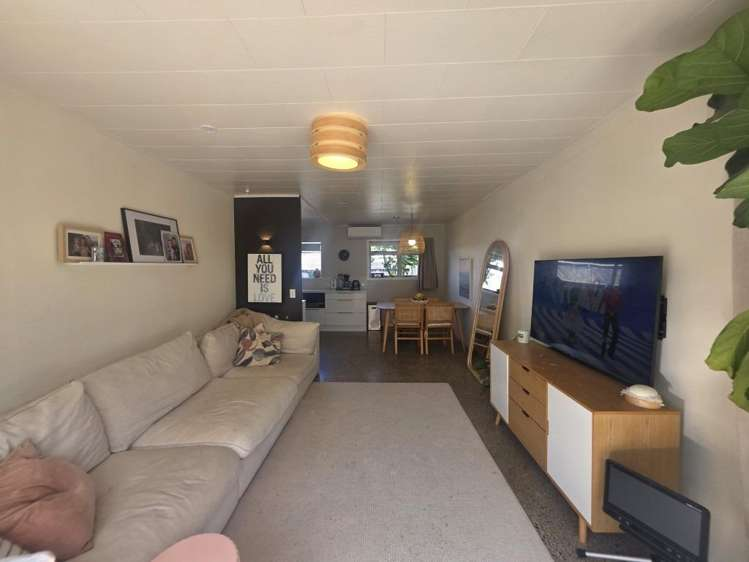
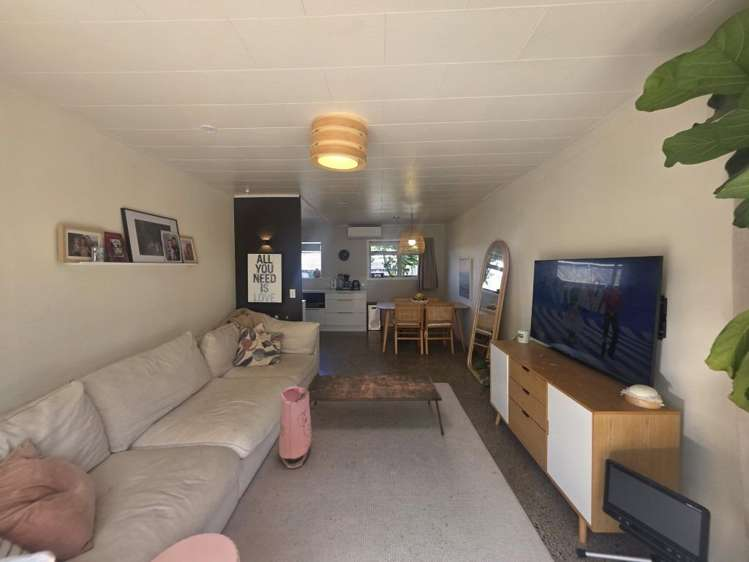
+ coffee table (372, 400)
+ bag (295, 423)
